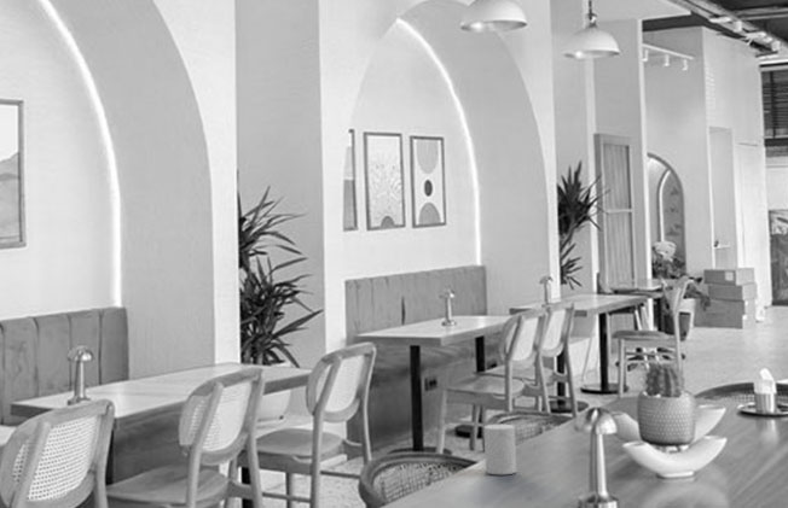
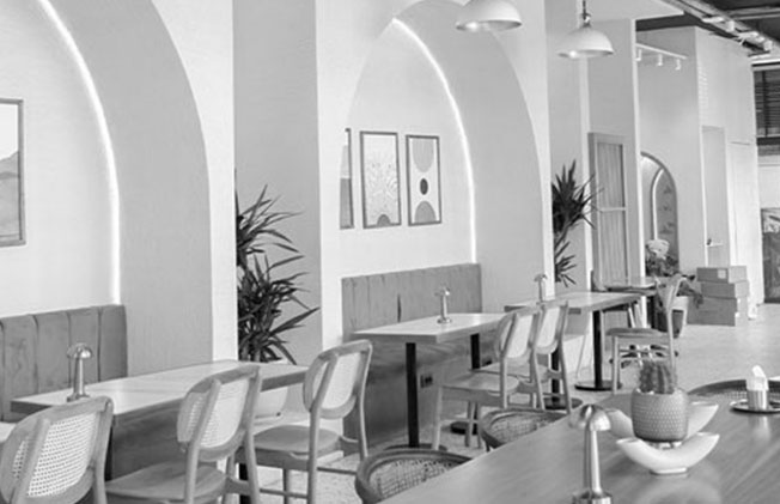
- cup (499, 449)
